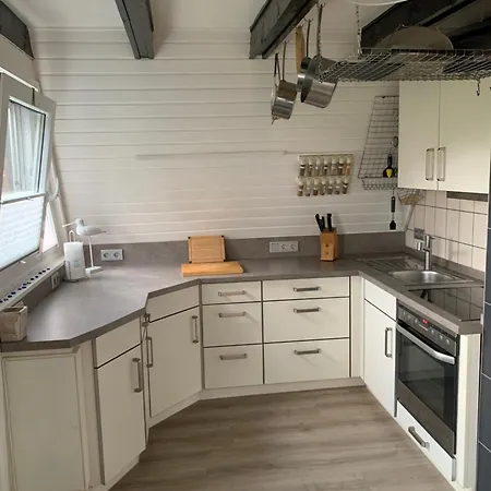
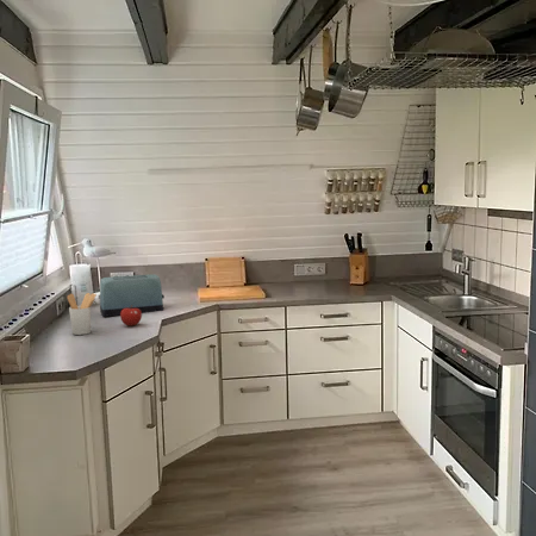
+ utensil holder (83, 312)
+ toaster (131, 293)
+ fruit (131, 314)
